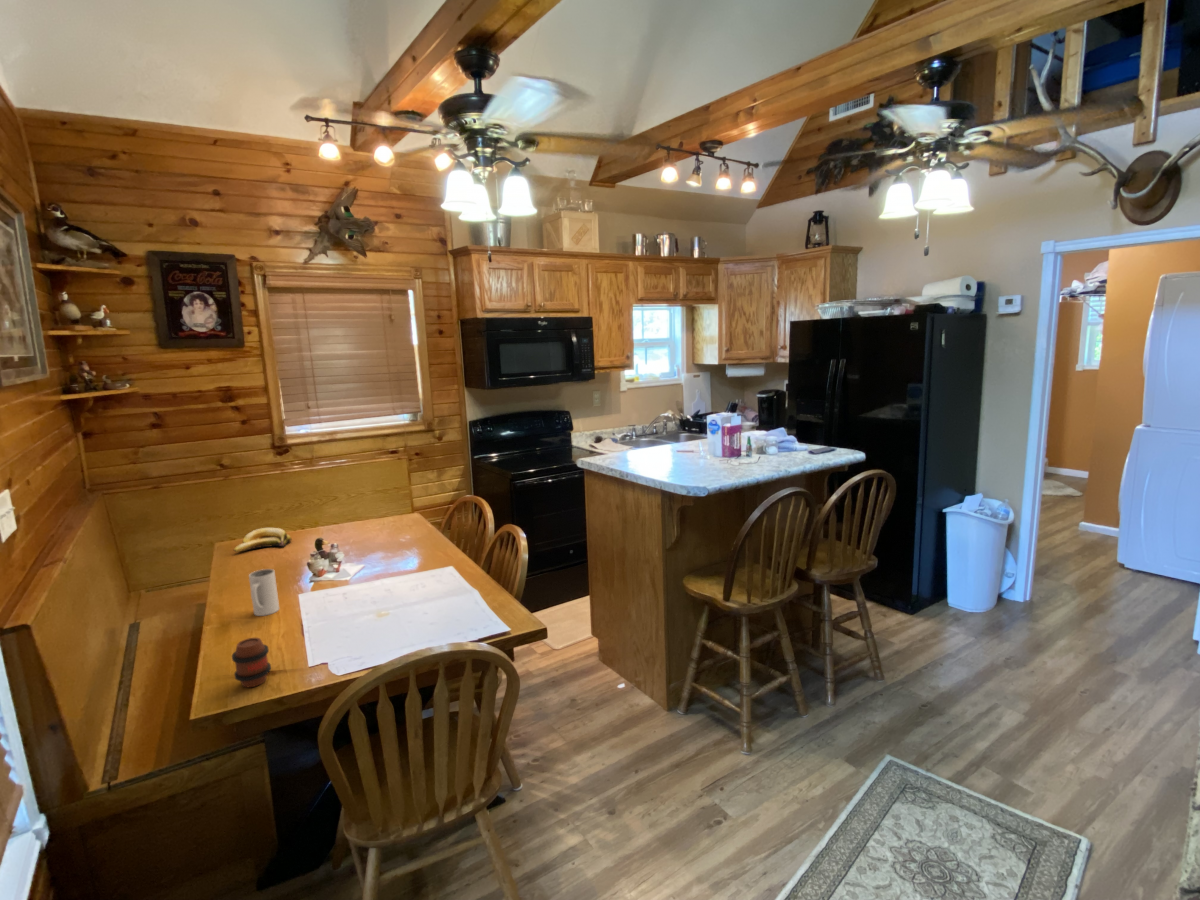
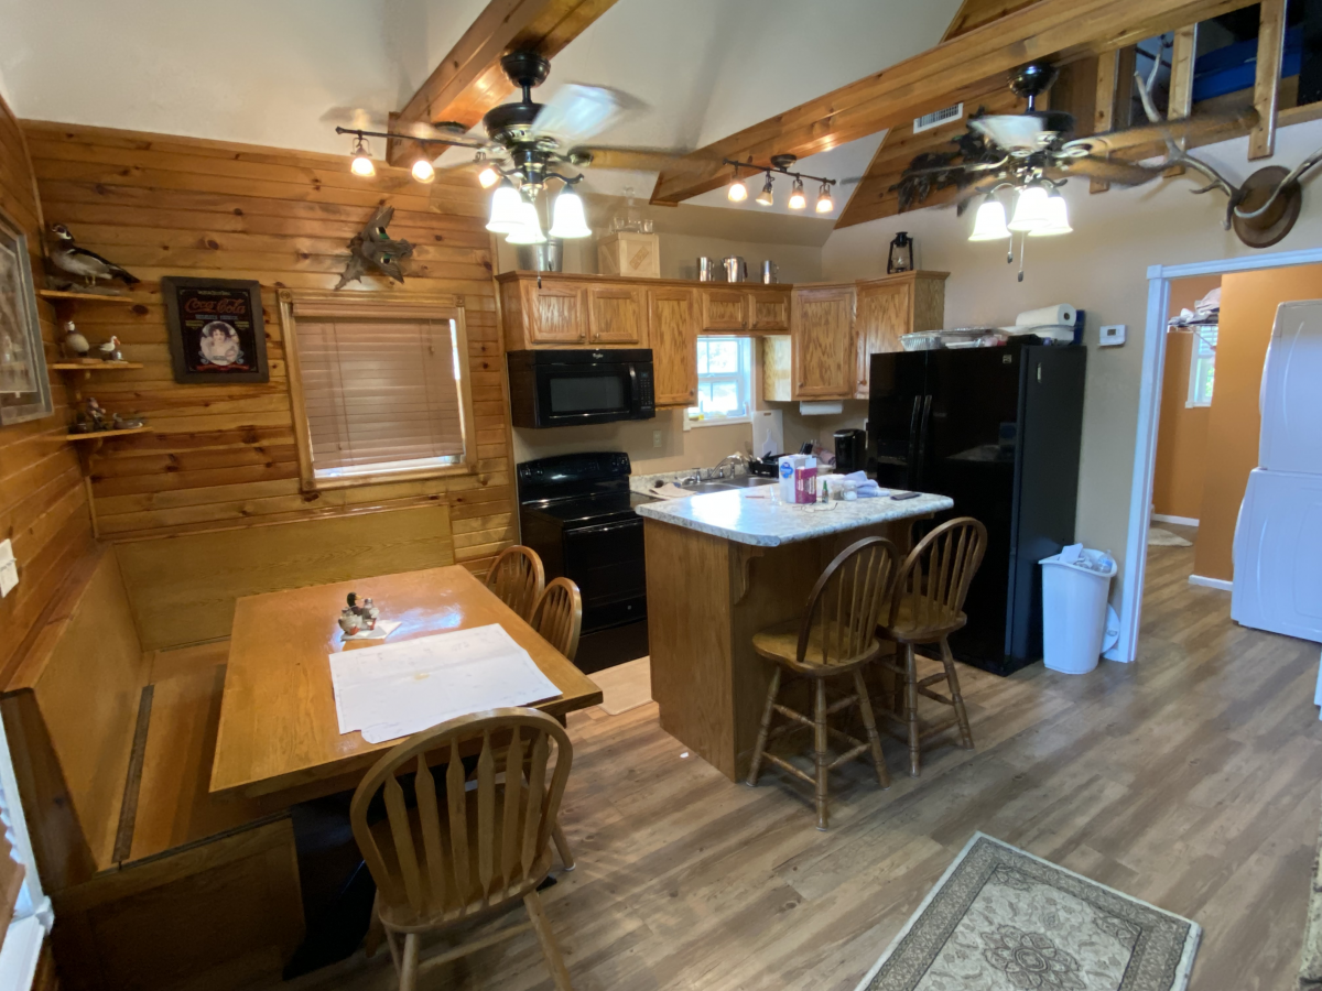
- banana (264, 539)
- mug (261, 594)
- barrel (251, 662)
